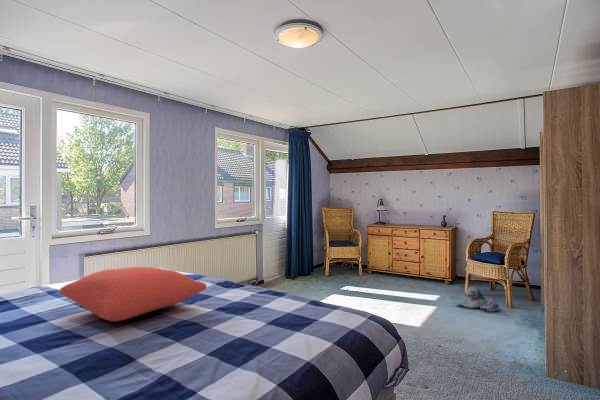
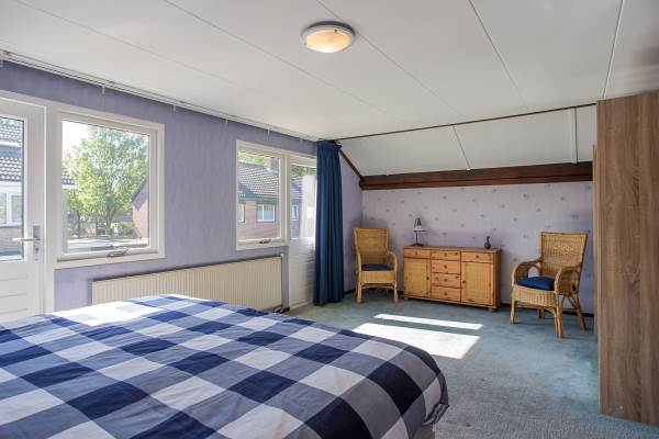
- plush toy (477, 297)
- cushion (136, 289)
